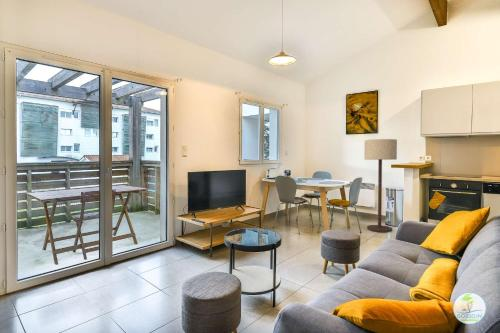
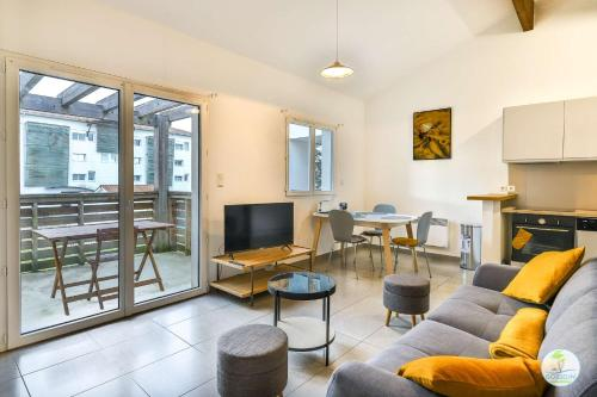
- floor lamp (379, 184)
